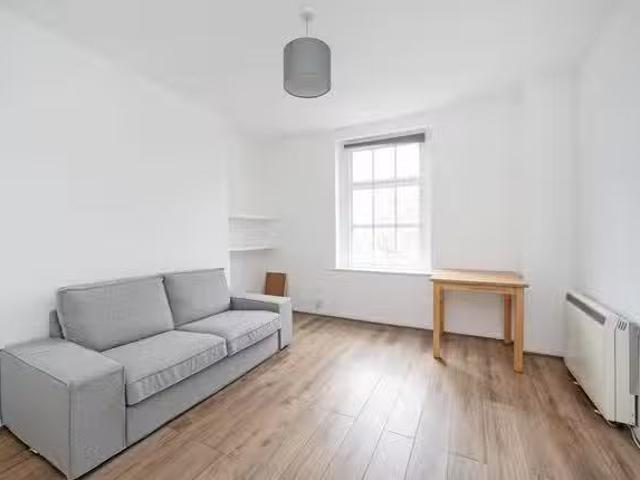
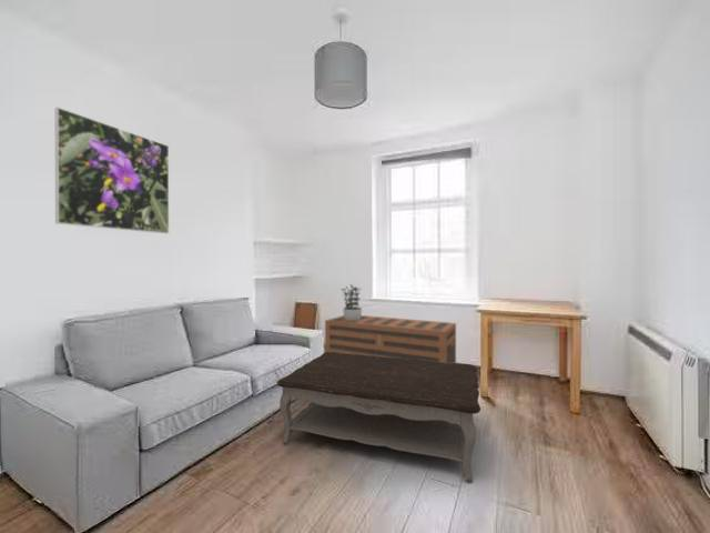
+ storage bench (388, 342)
+ coffee table (383, 401)
+ potted plant (351, 301)
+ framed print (119, 179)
